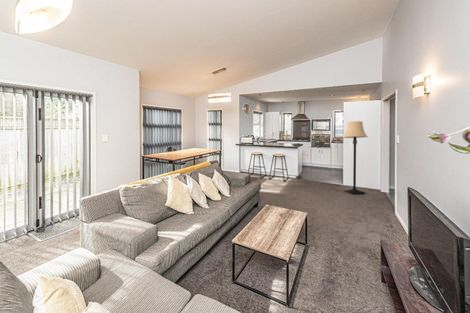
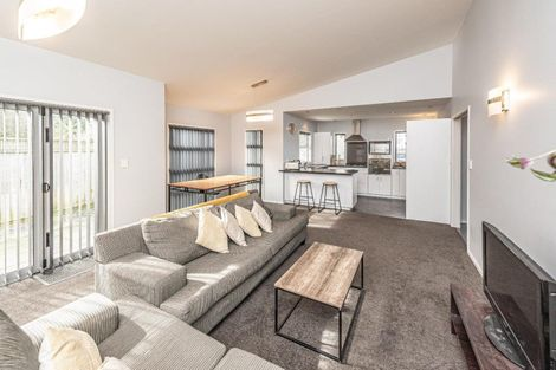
- lamp (354, 157)
